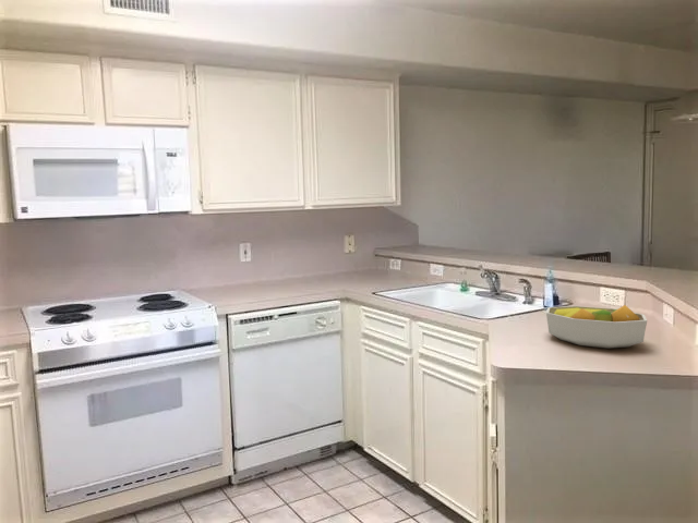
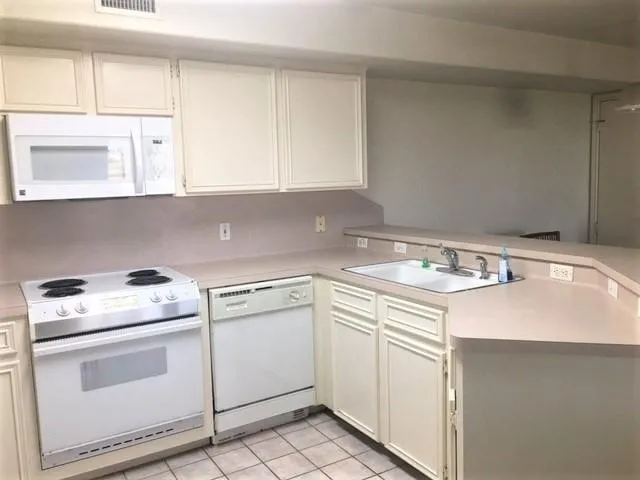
- fruit bowl (593, 320)
